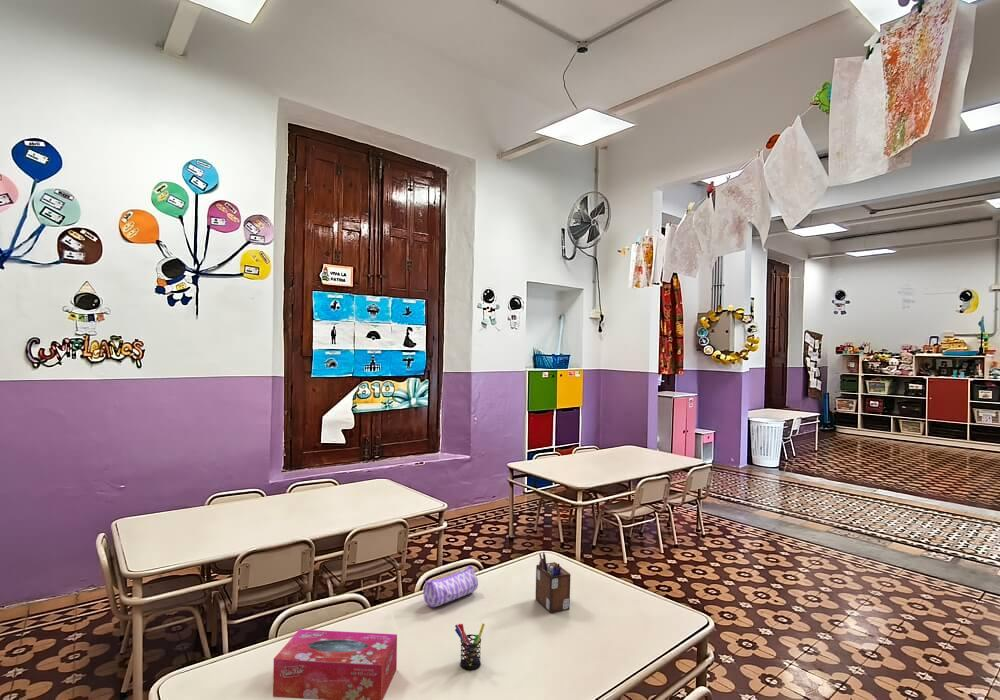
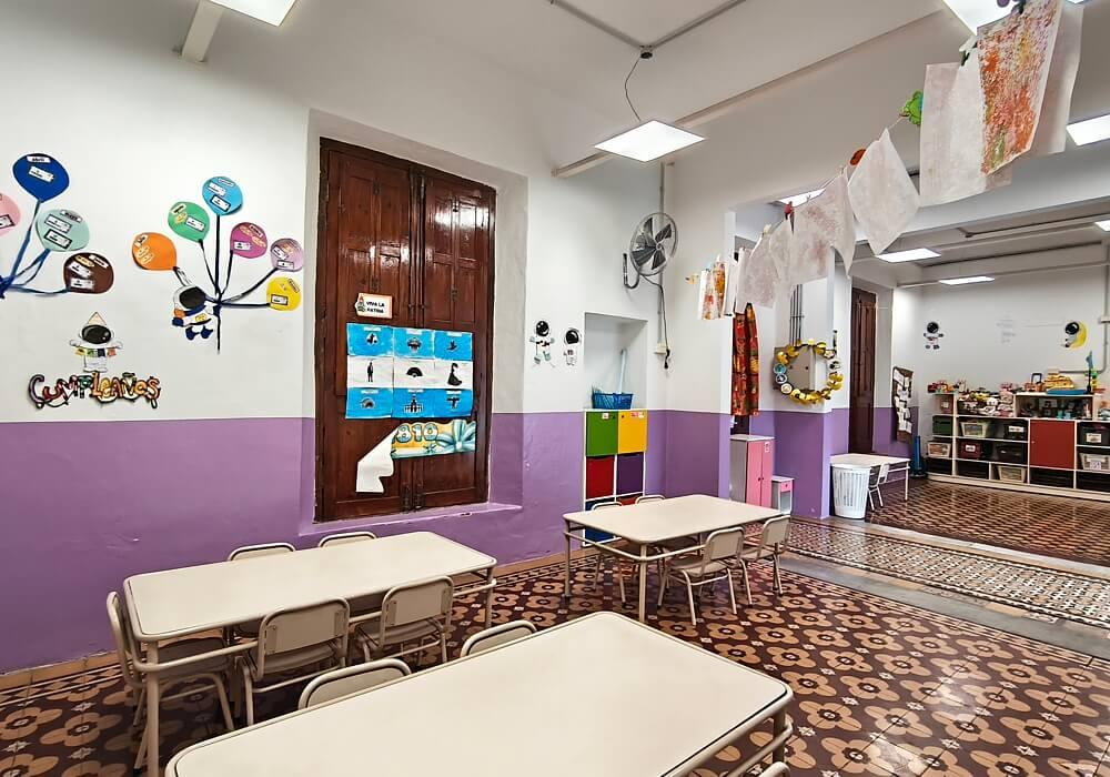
- pen holder (470, 644)
- desk organizer (552, 580)
- pencil case (451, 586)
- tissue box (337, 664)
